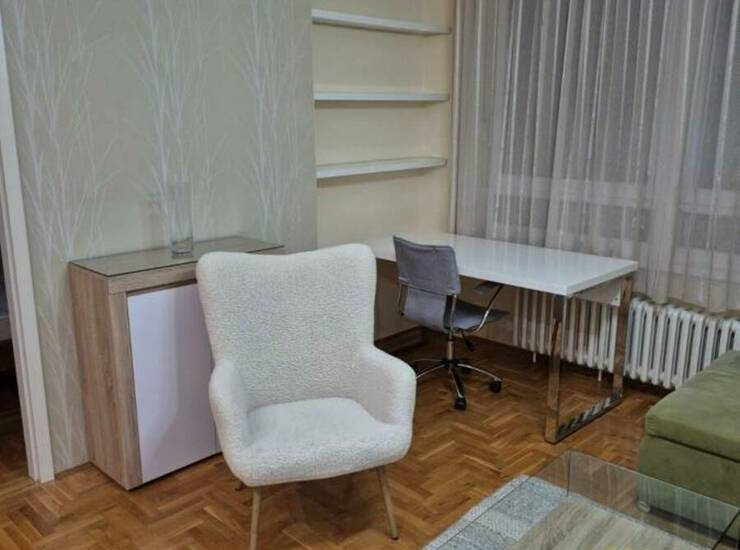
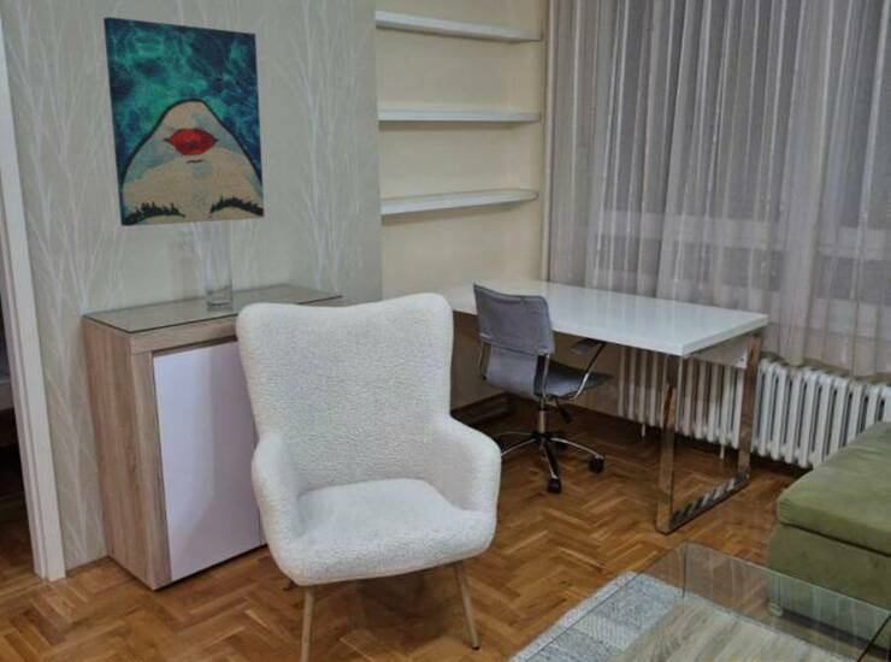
+ wall art (190, 126)
